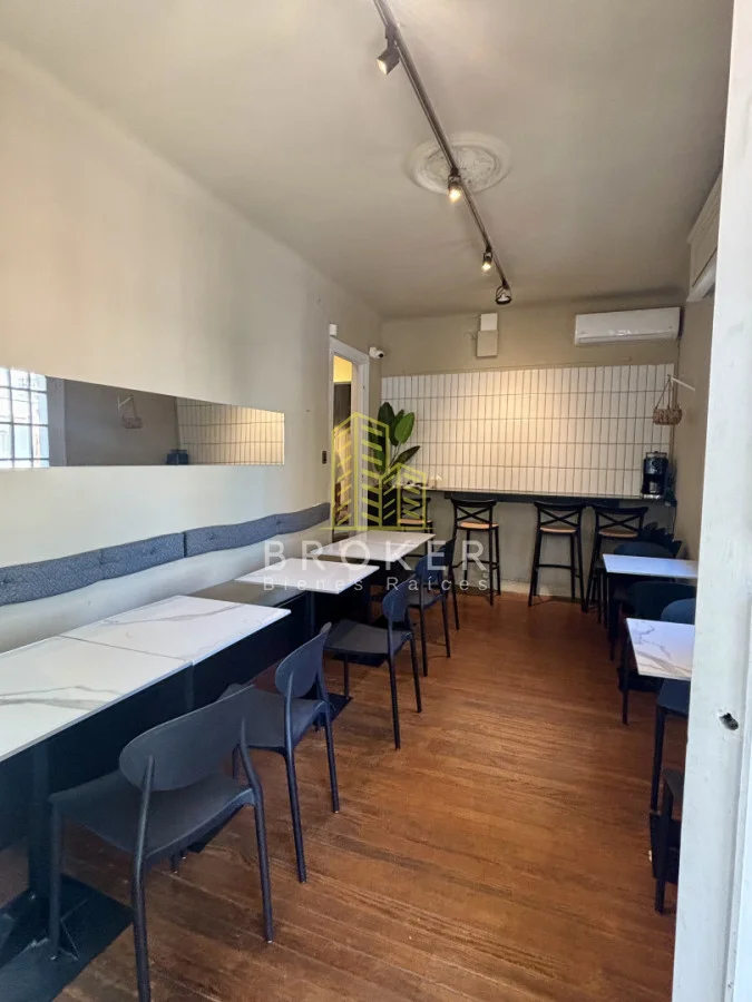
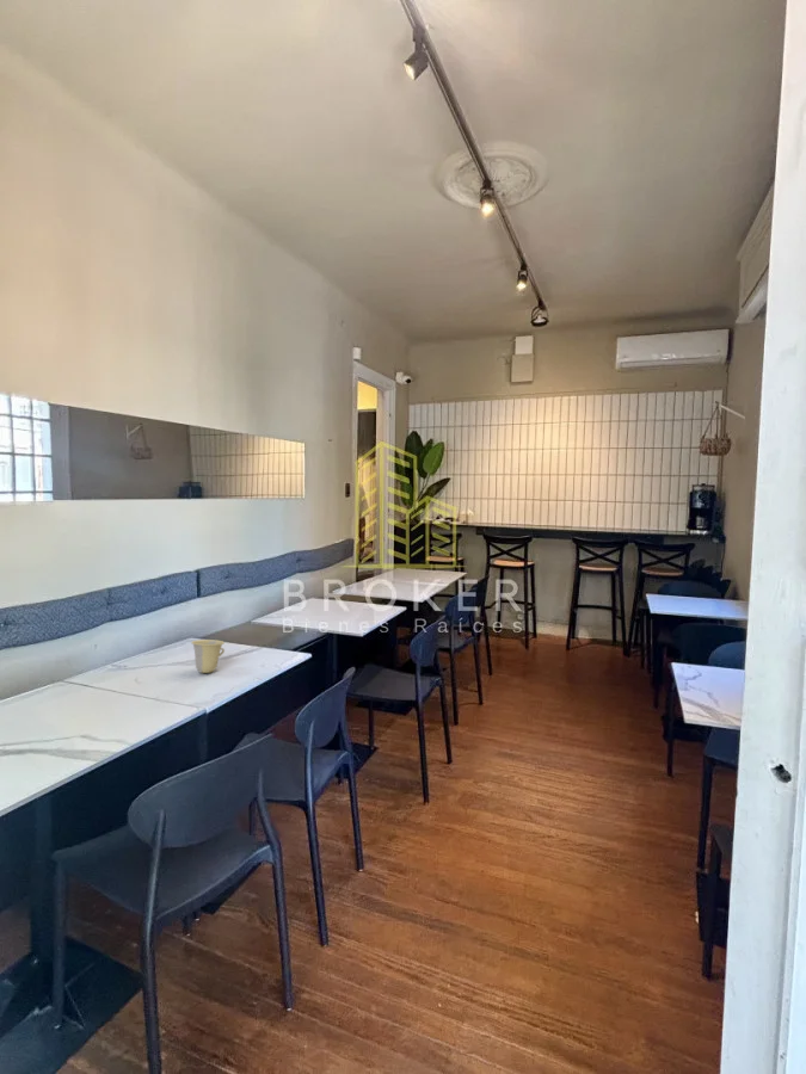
+ cup (208, 655)
